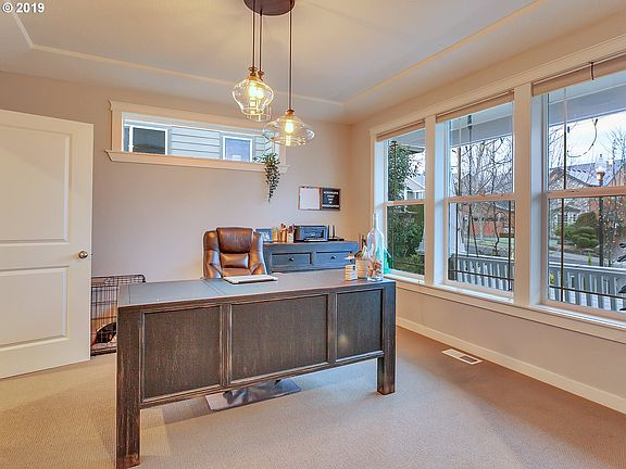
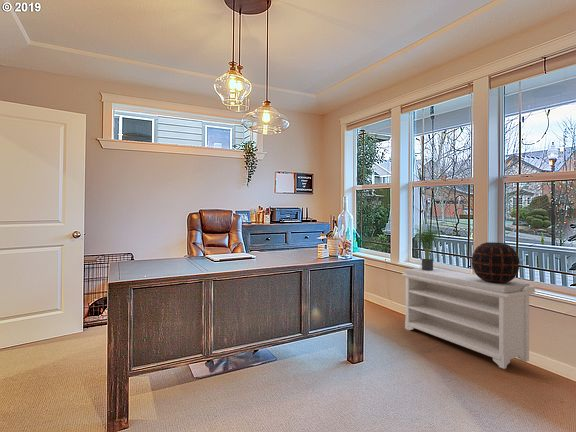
+ bench (460, 309)
+ potted plant (430, 243)
+ decorative vase (494, 262)
